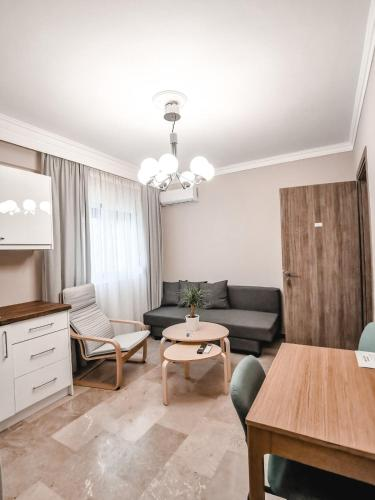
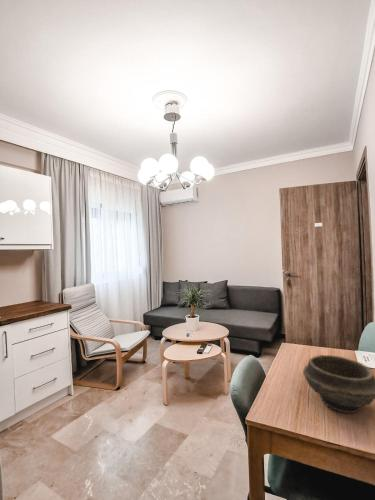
+ bowl (338, 384)
